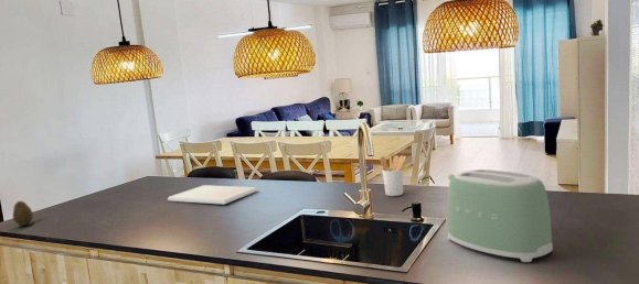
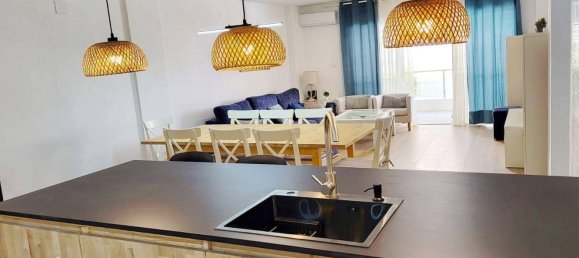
- utensil holder (395, 174)
- fruit (22, 212)
- toaster (496, 209)
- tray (213, 194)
